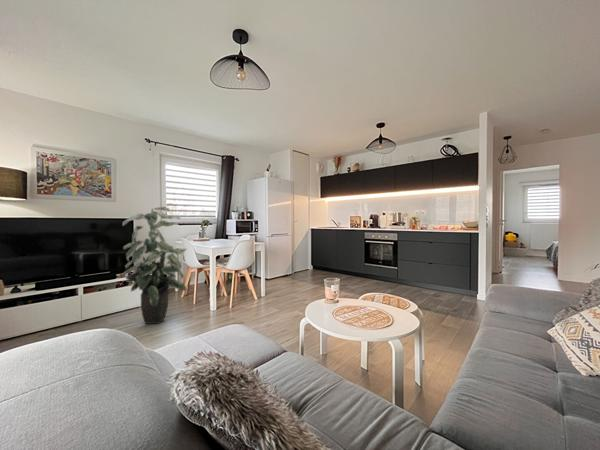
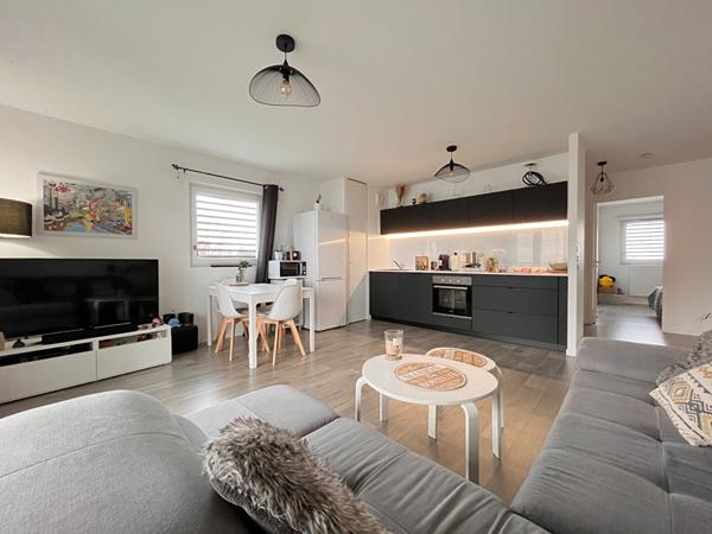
- indoor plant (157, 265)
